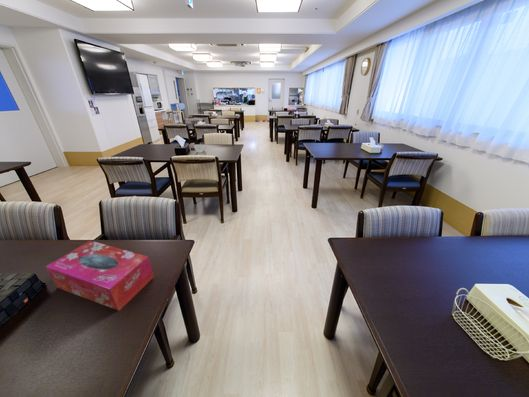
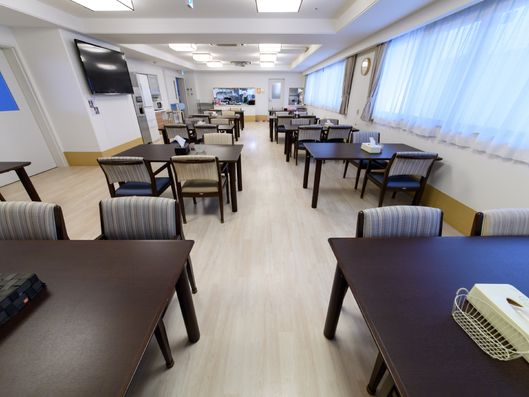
- tissue box (103, 272)
